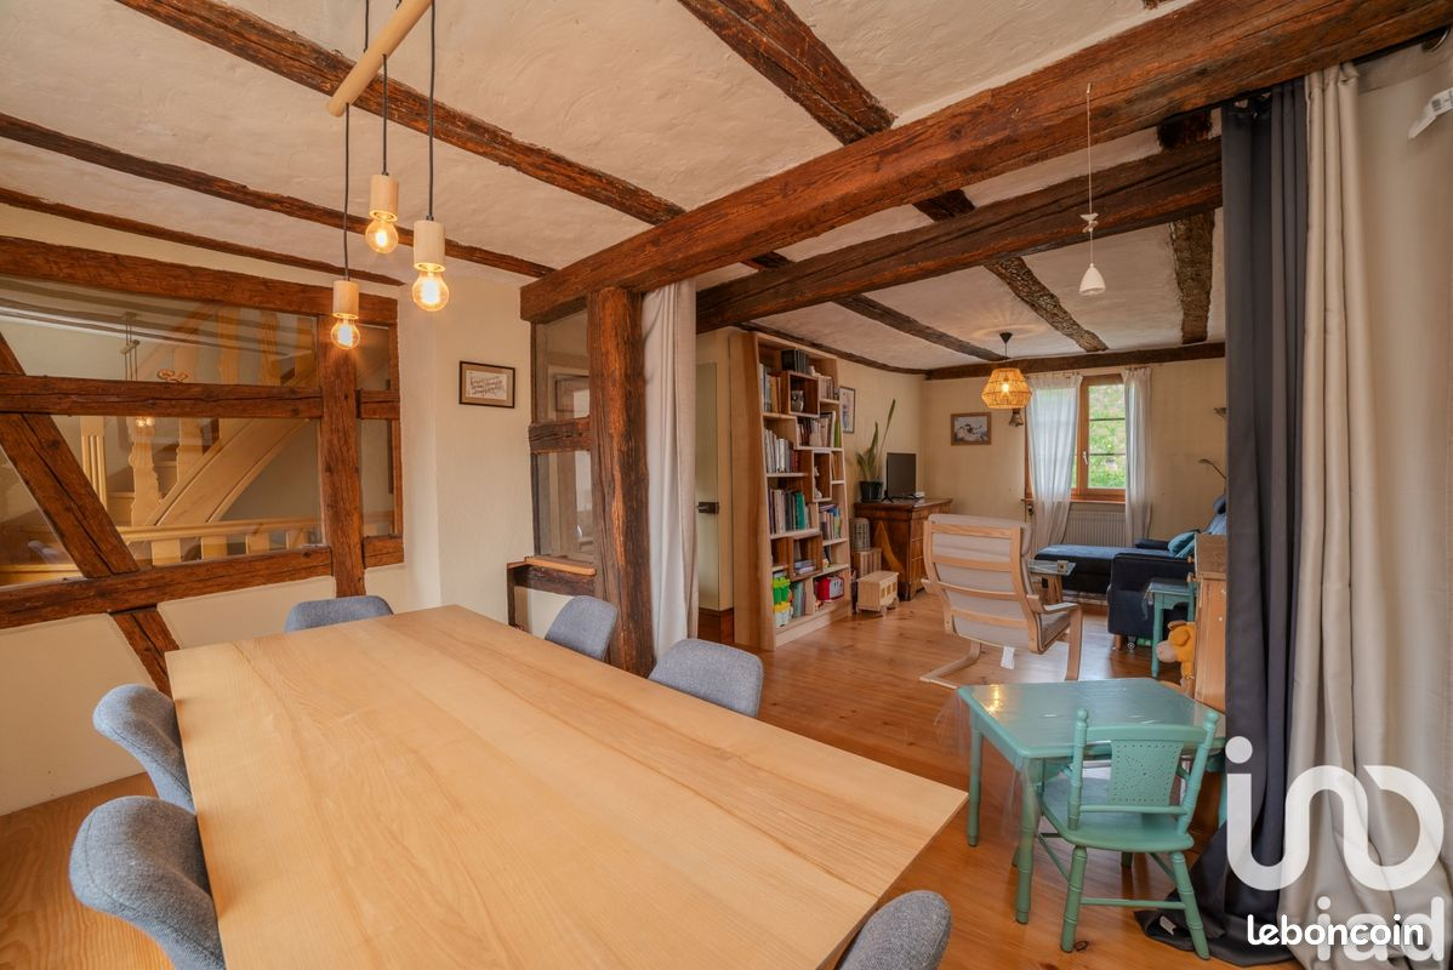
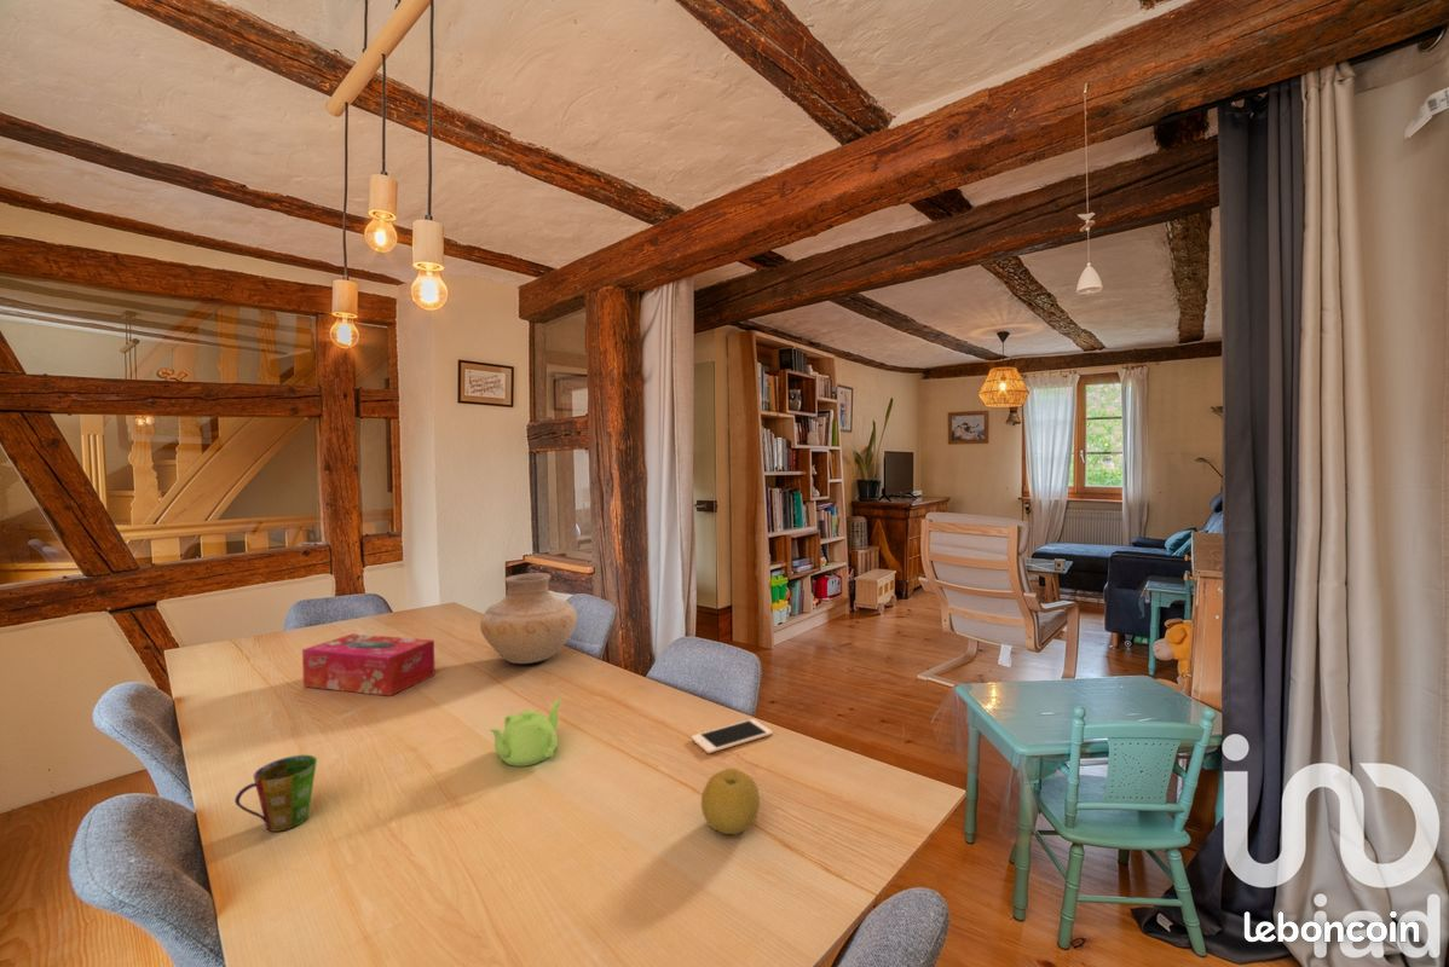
+ cell phone (732, 735)
+ fruit (731, 800)
+ tissue box (370, 662)
+ cup (277, 798)
+ teapot (529, 733)
+ vase (529, 618)
